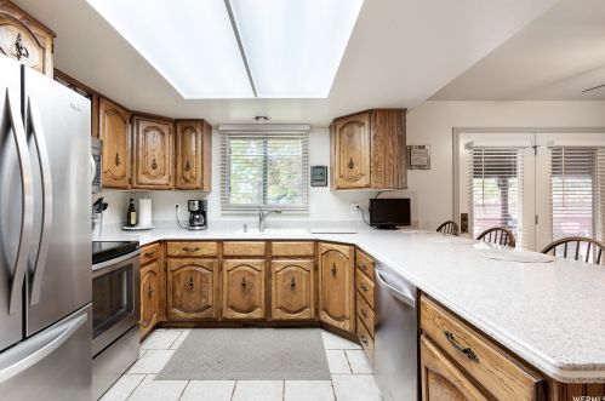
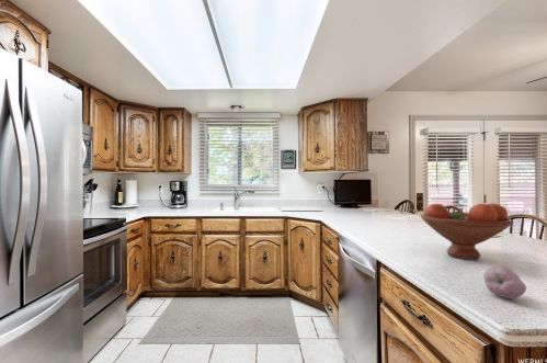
+ fruit bowl (463, 228)
+ apple (504, 281)
